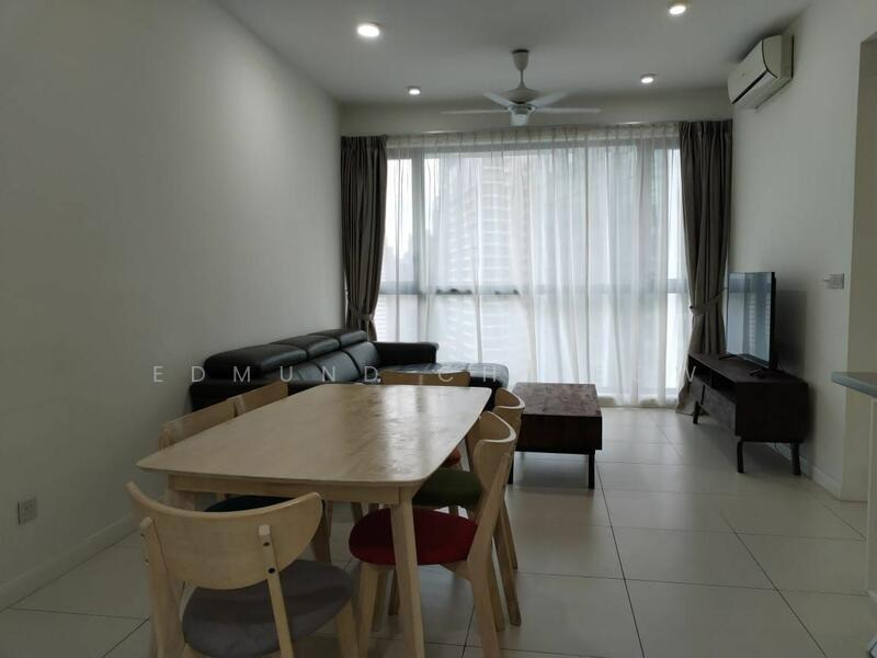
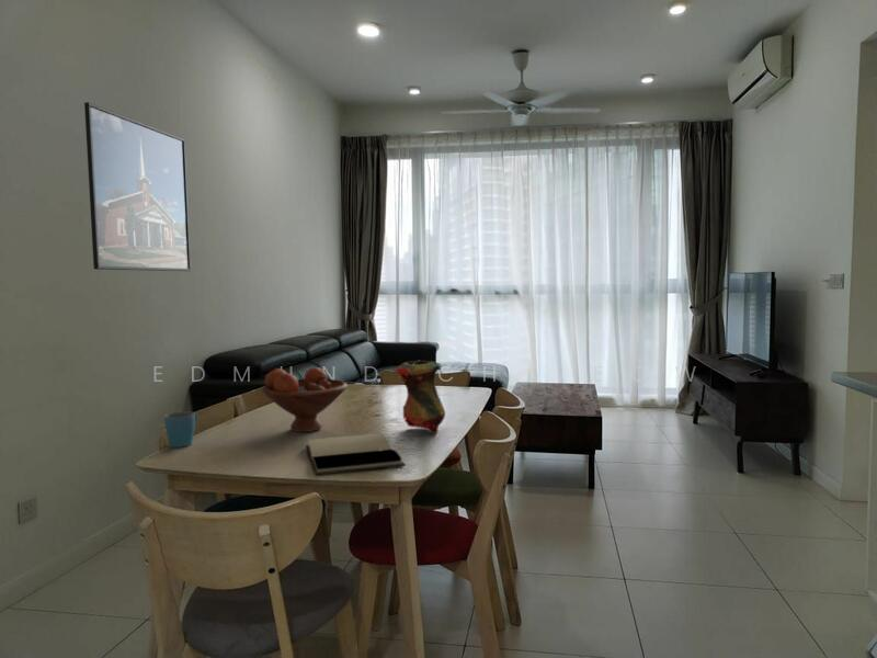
+ vase (423, 396)
+ mug (183, 428)
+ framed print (144, 196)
+ fruit bowl (305, 398)
+ book (352, 452)
